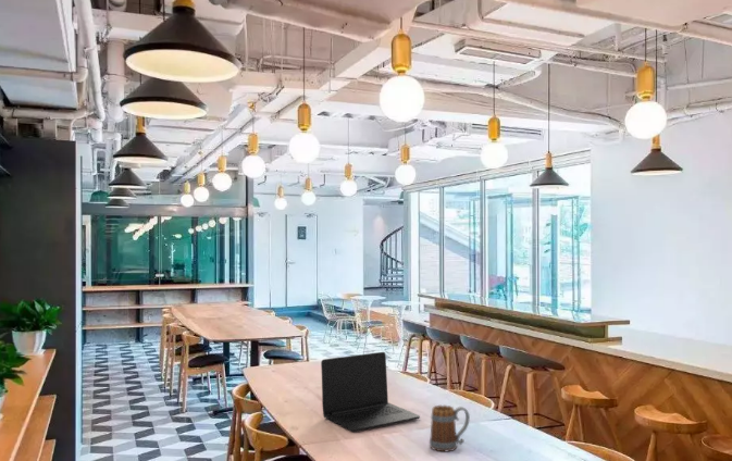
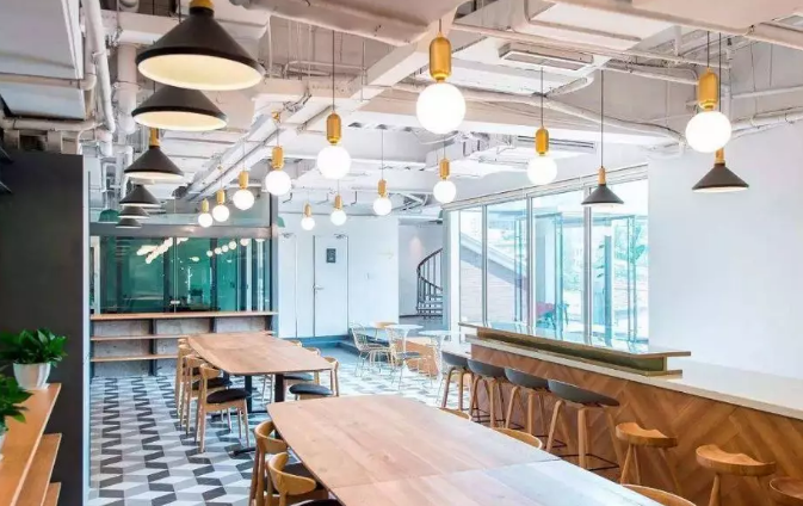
- mug (449, 426)
- laptop (370, 389)
